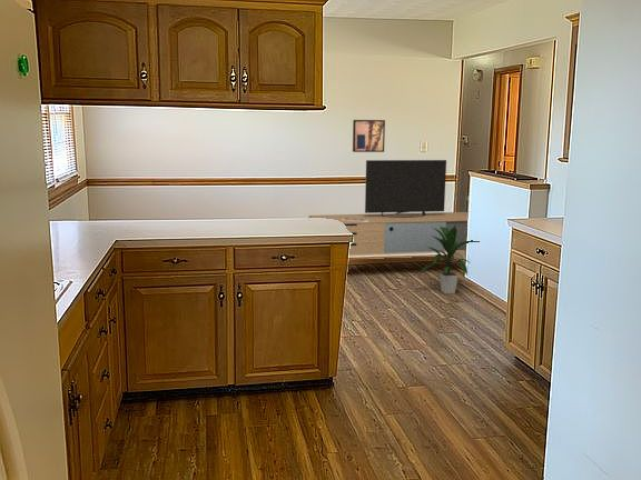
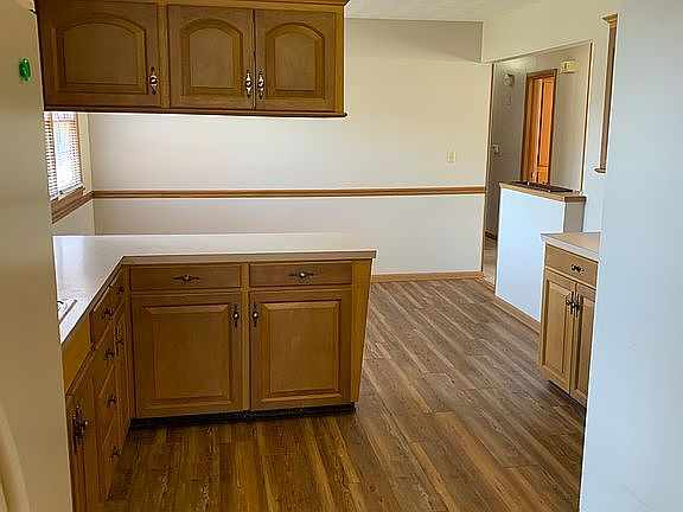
- media console (405, 216)
- wall art (368, 136)
- indoor plant (446, 257)
